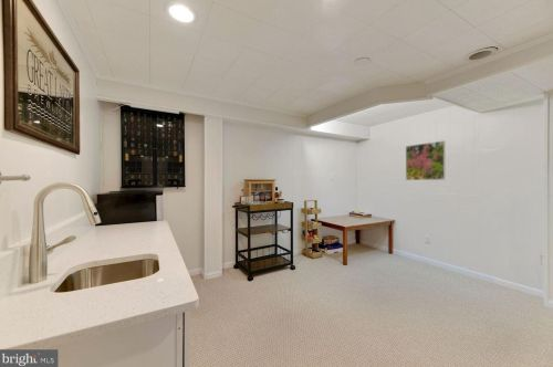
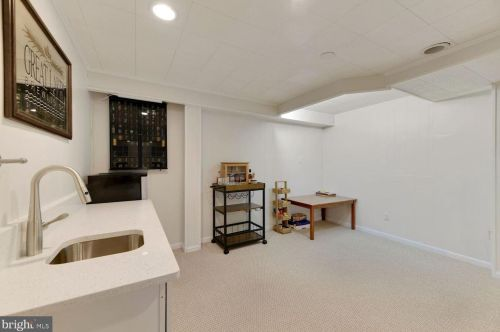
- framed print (424, 161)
